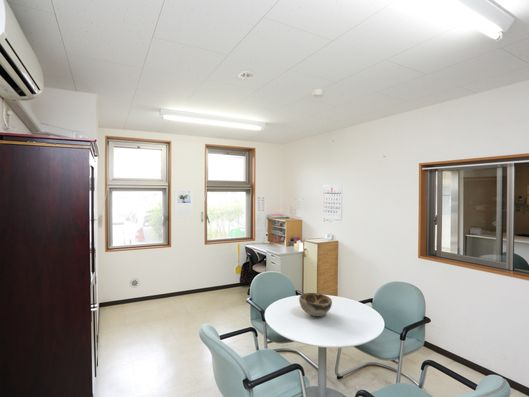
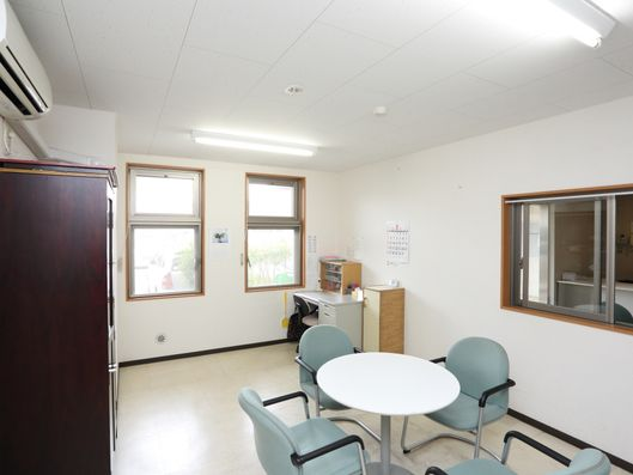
- decorative bowl (315, 305)
